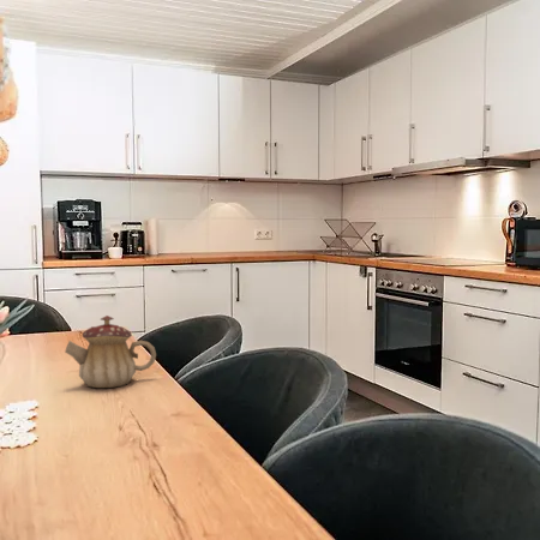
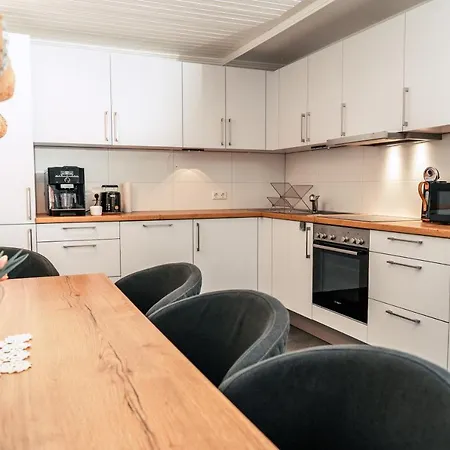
- teapot (112, 348)
